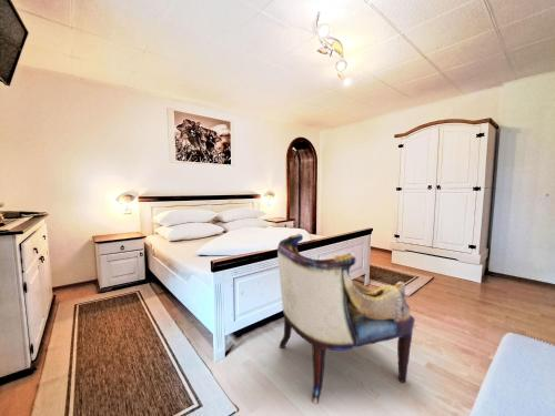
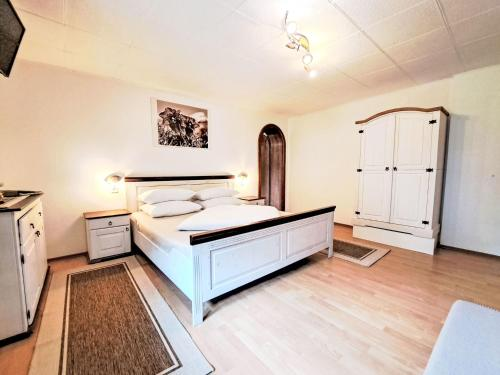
- armchair (334, 302)
